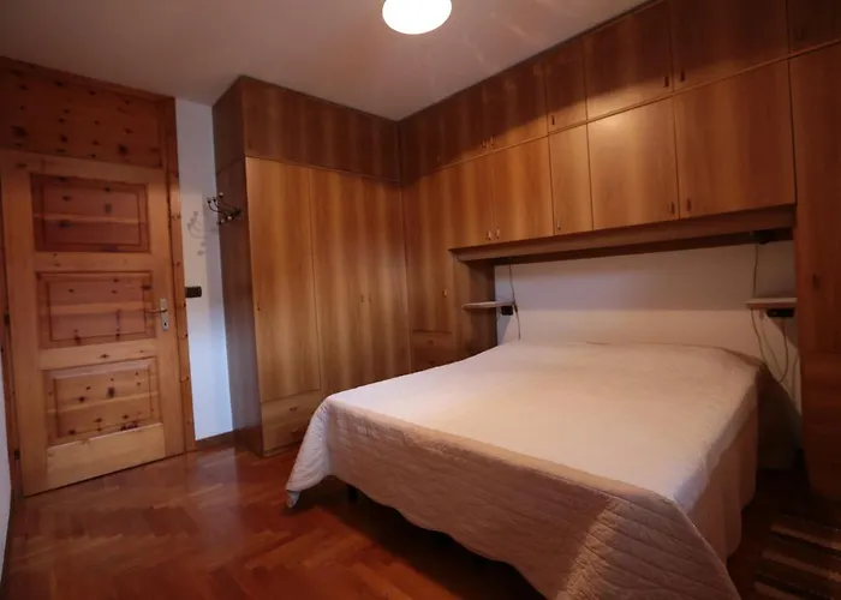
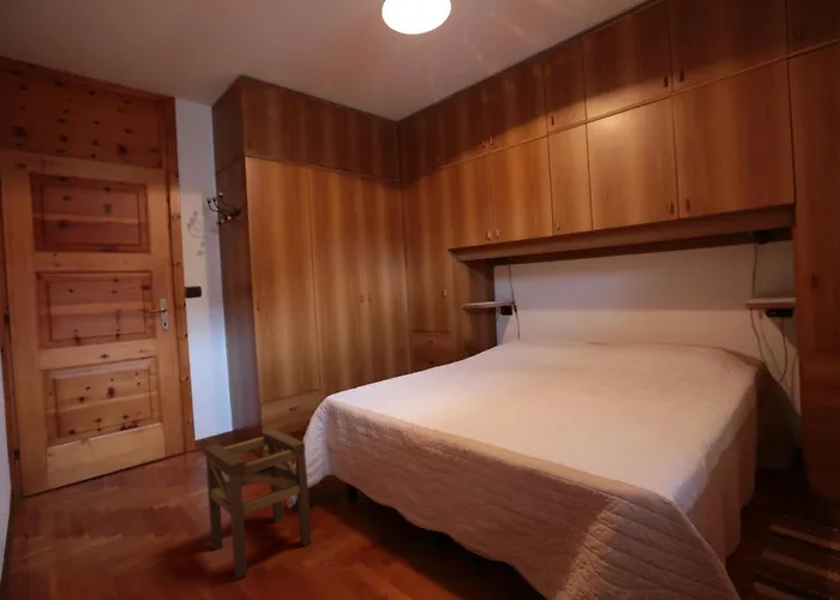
+ stool (258, 497)
